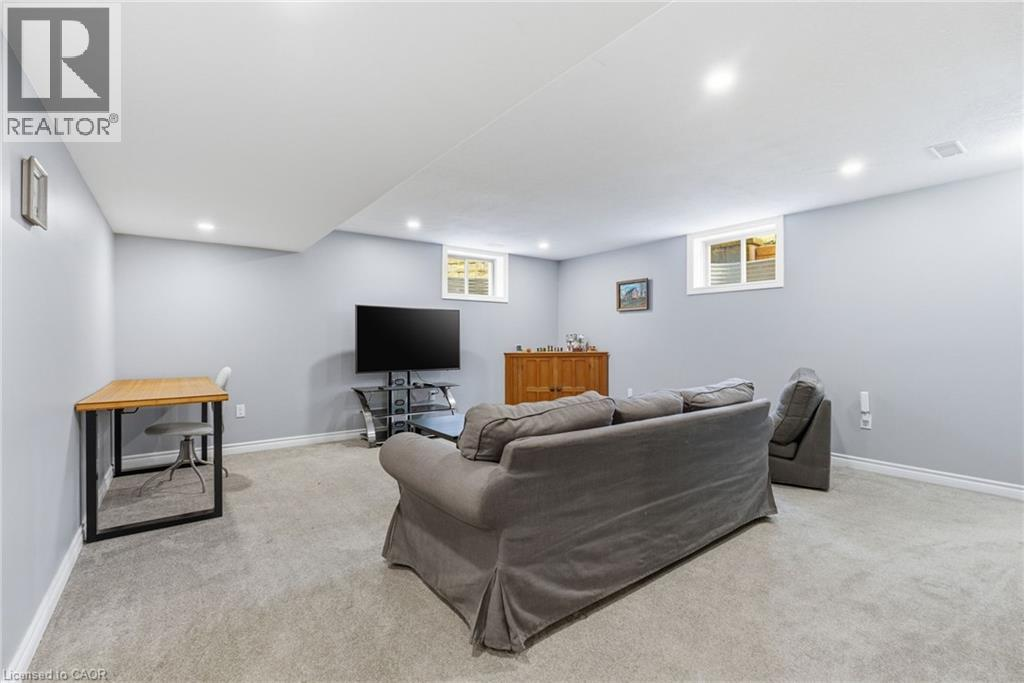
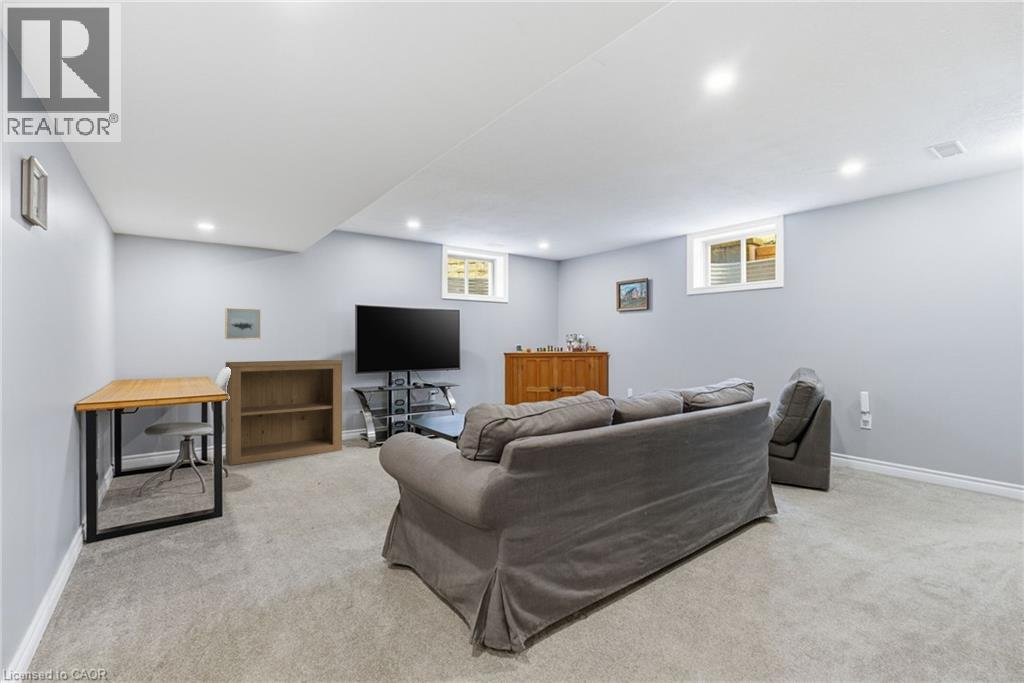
+ bookshelf (285, 406)
+ wall art (243, 324)
